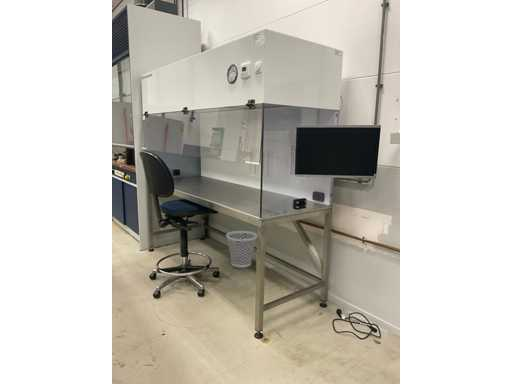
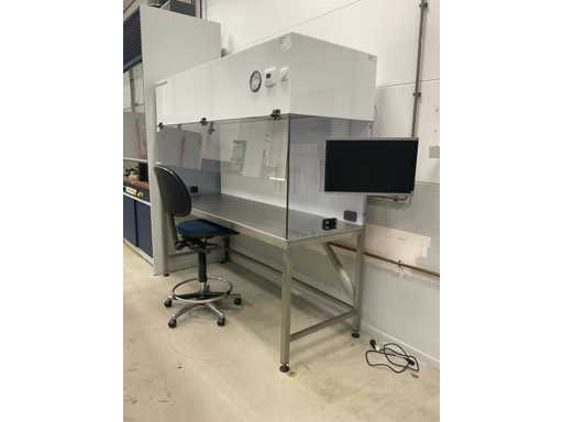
- wastebasket (241, 249)
